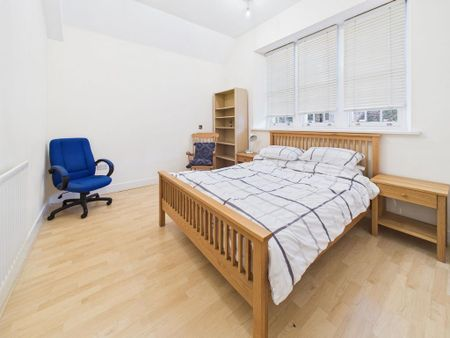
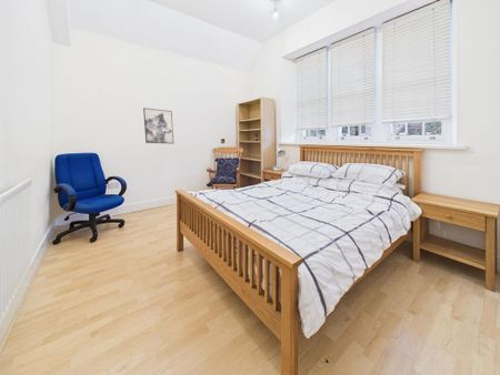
+ wall art (159, 126)
